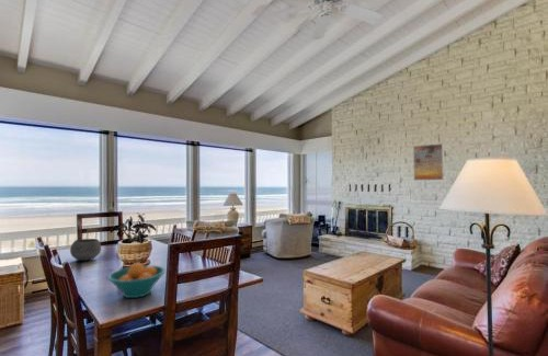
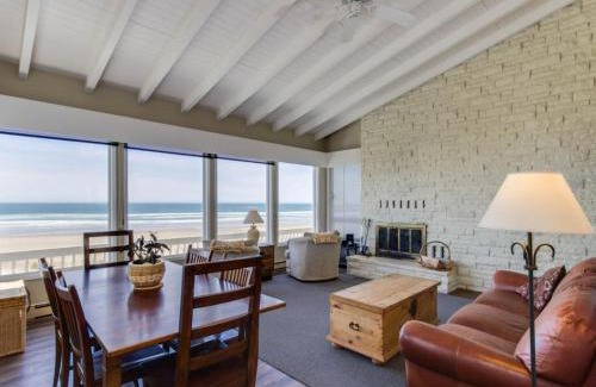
- fruit bowl (137, 278)
- bowl (85, 250)
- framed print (427, 162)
